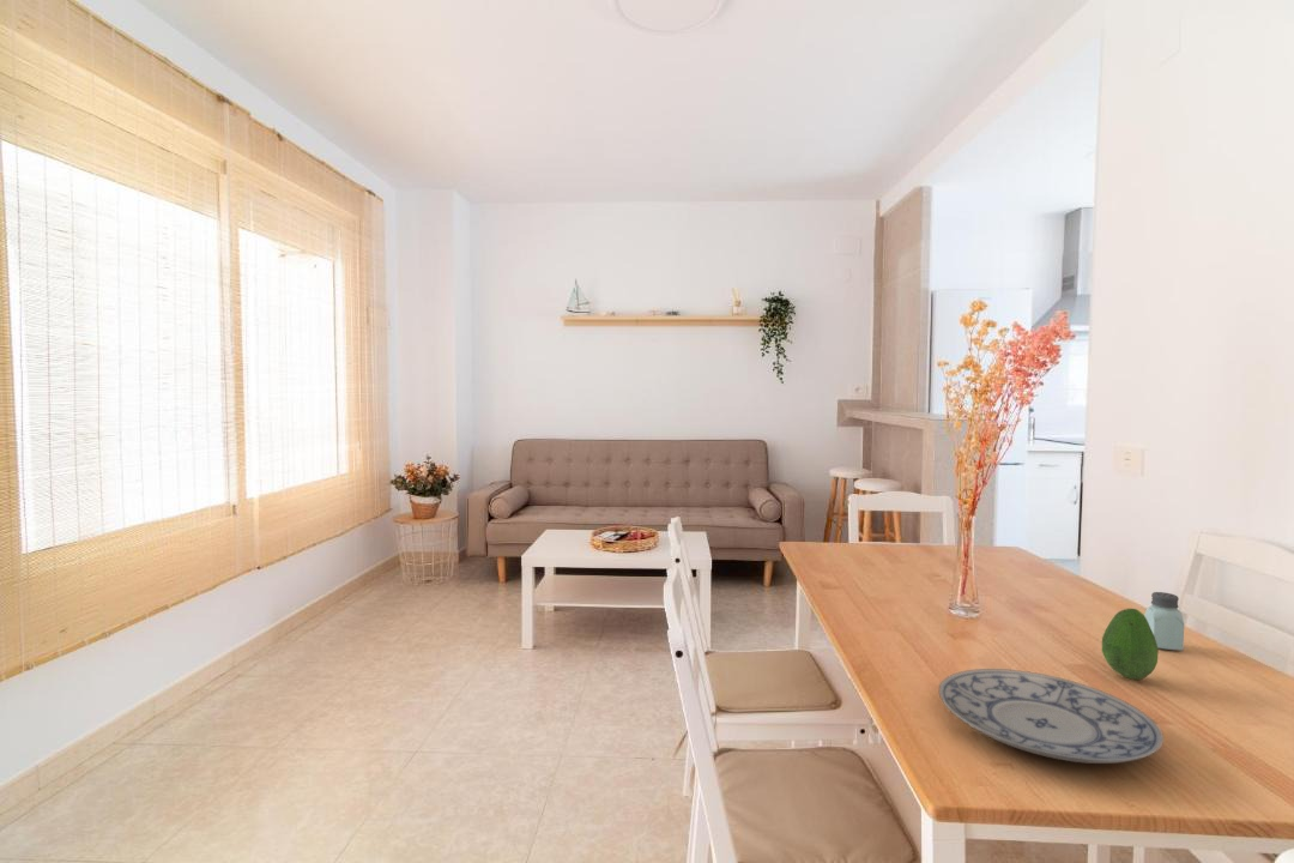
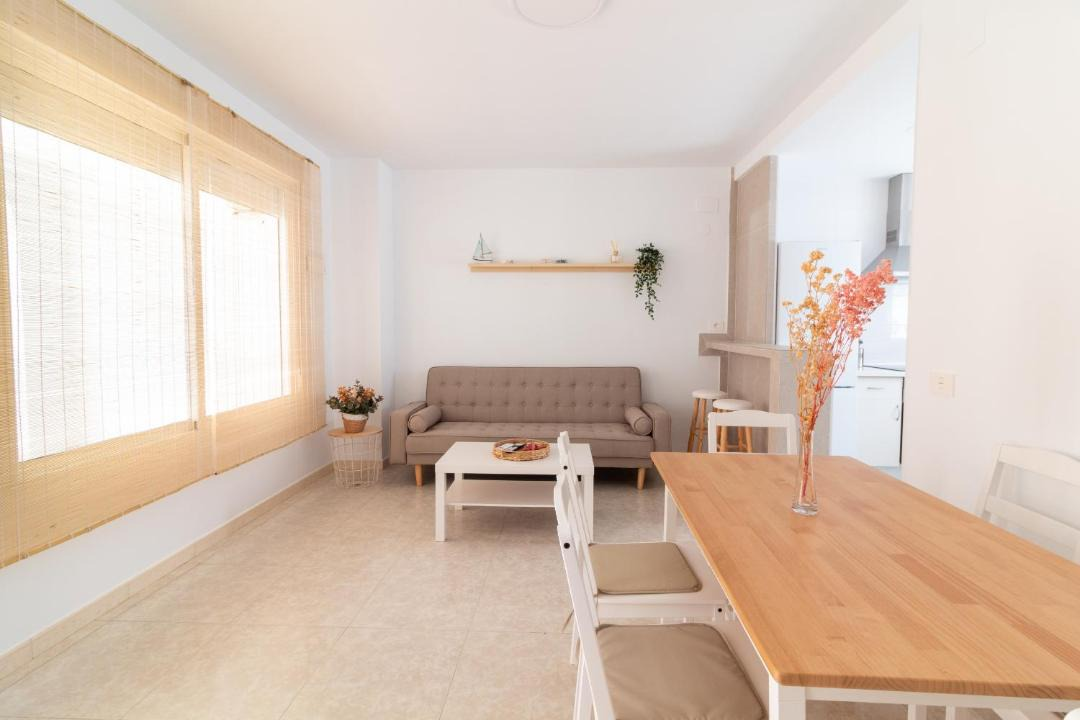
- plate (1041, 717)
- saltshaker (1163, 620)
- fruit (1129, 642)
